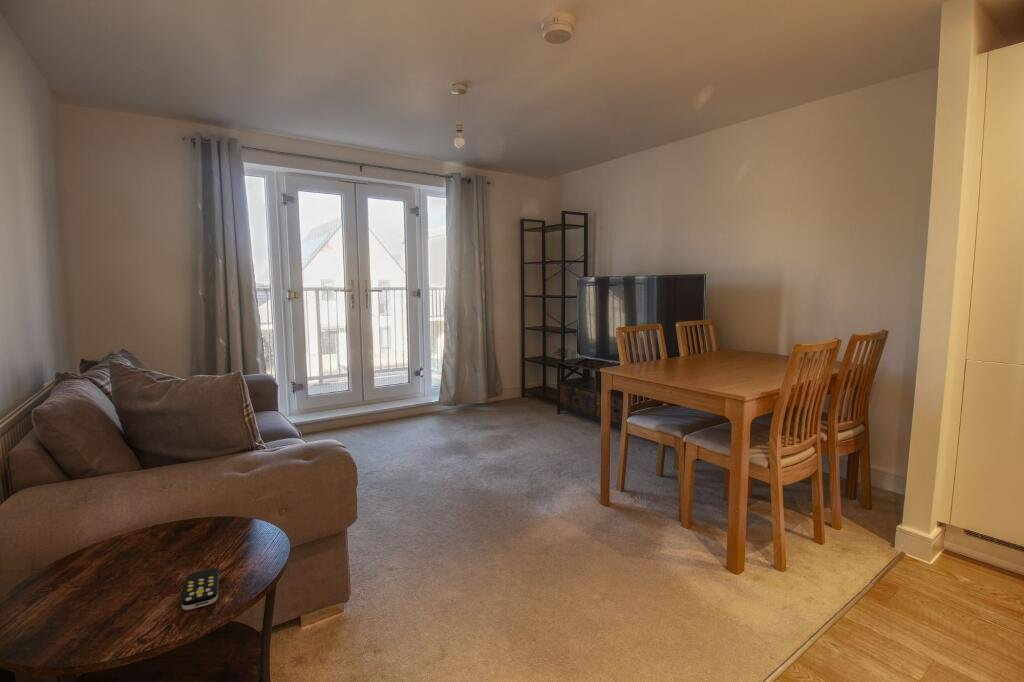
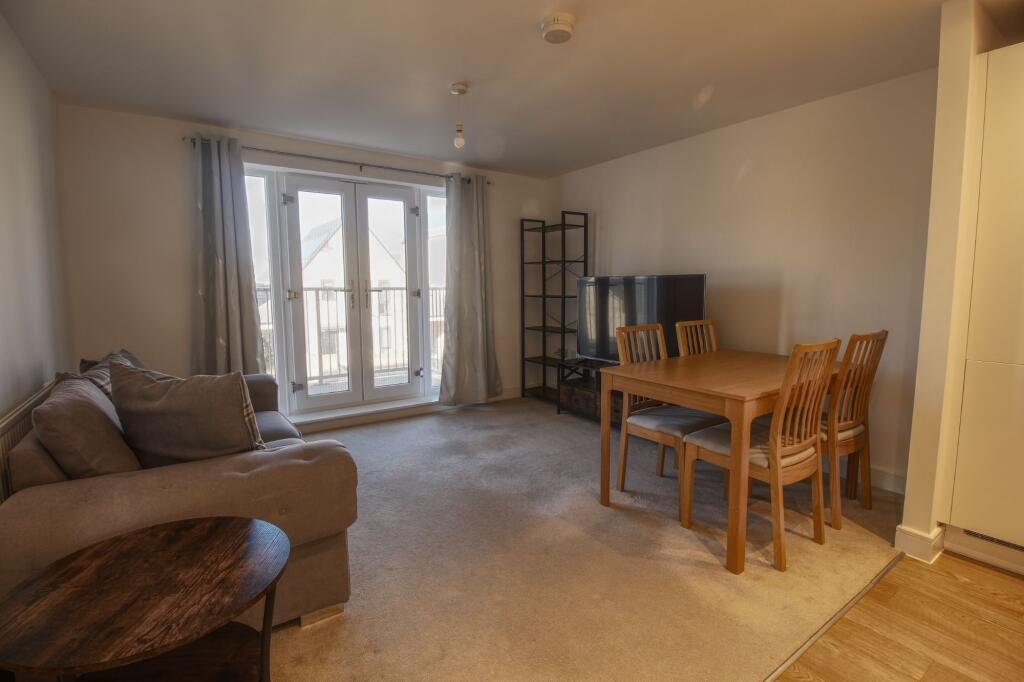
- remote control (201, 587)
